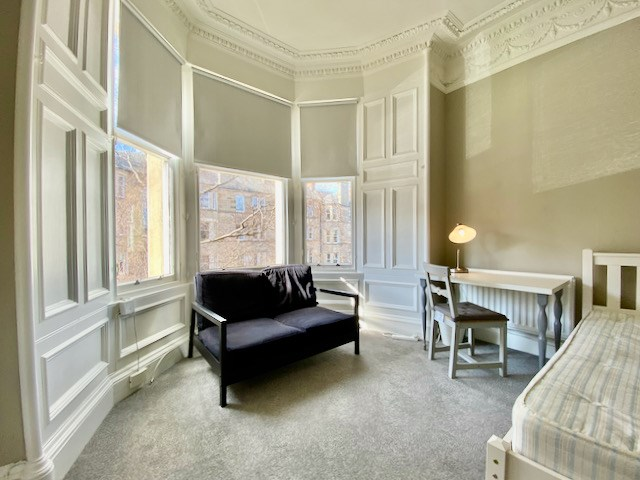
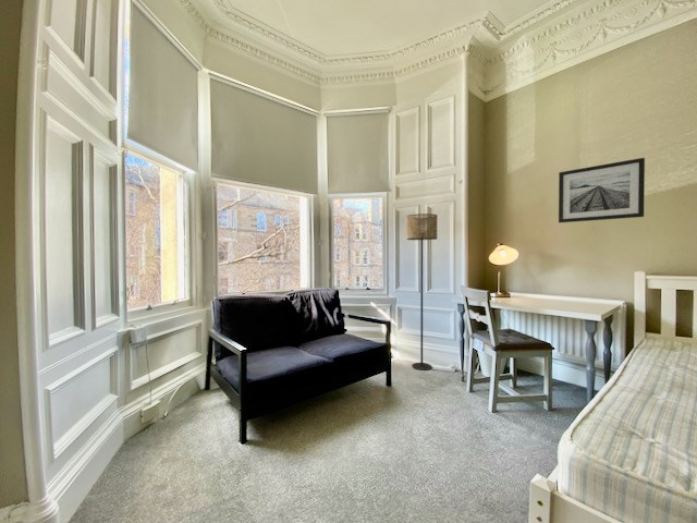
+ floor lamp (421, 291)
+ wall art (598, 193)
